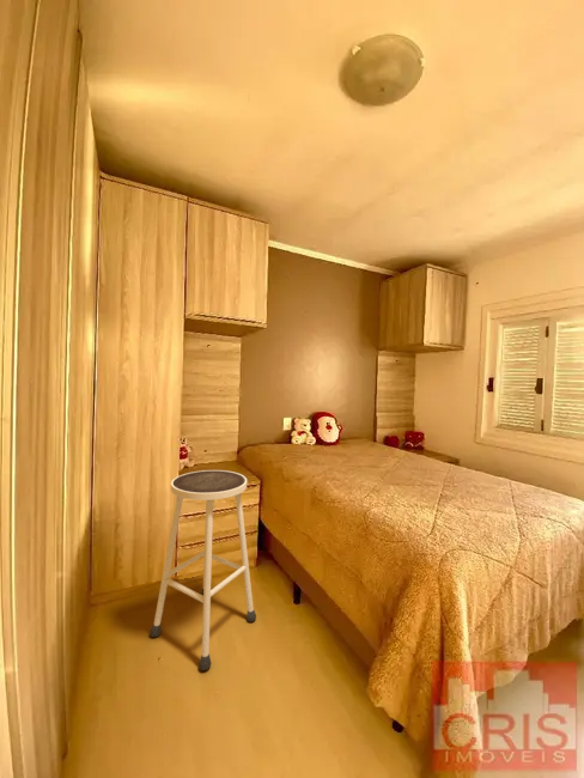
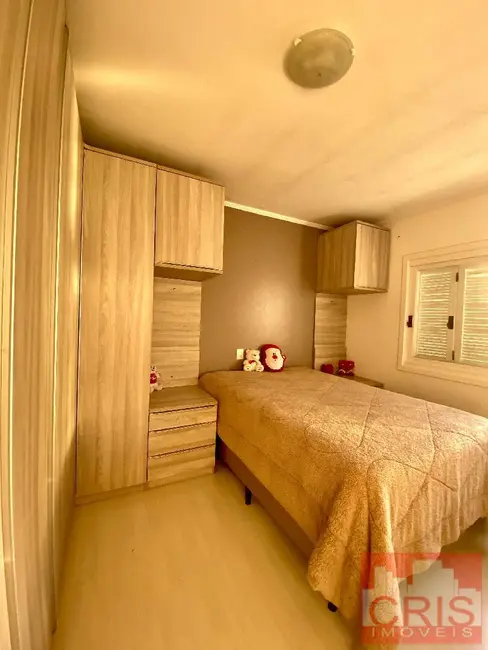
- stool (207, 553)
